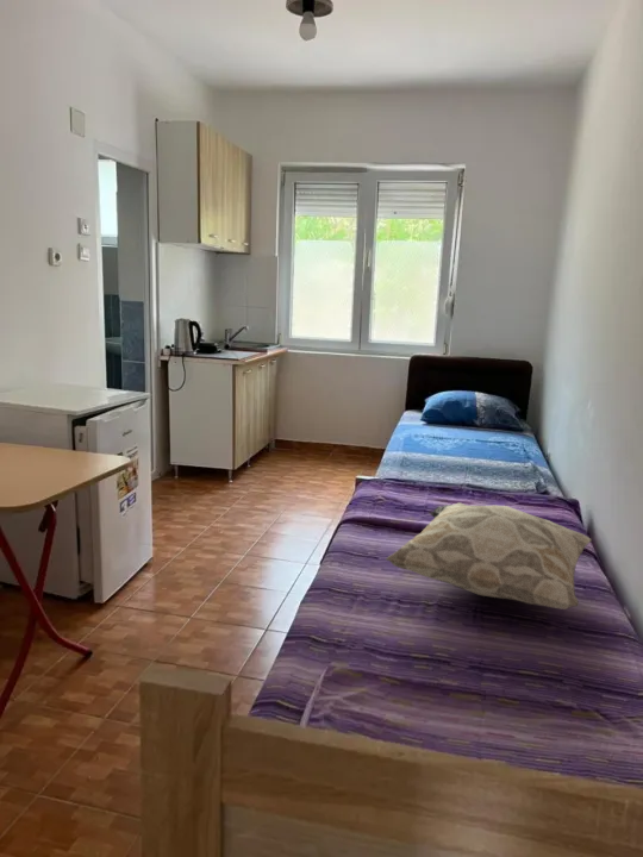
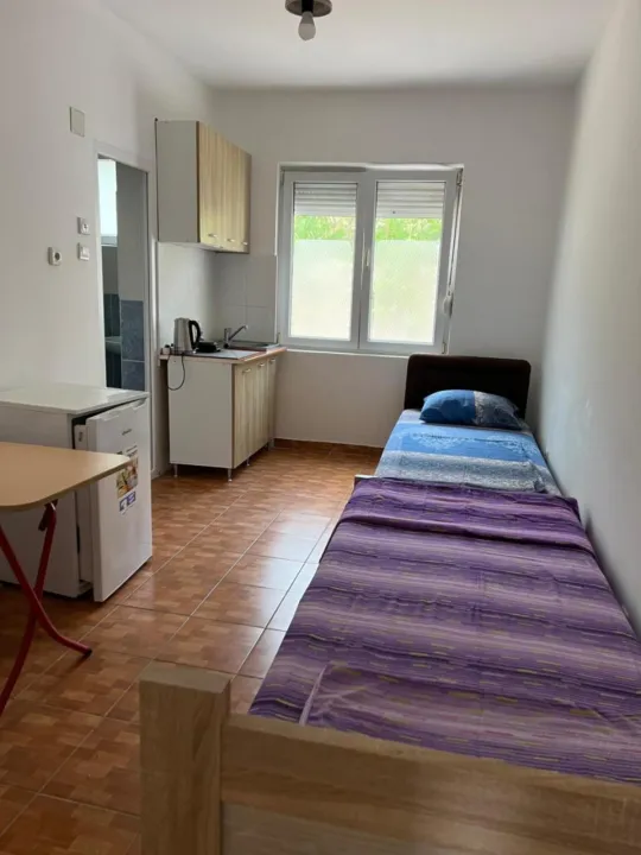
- decorative pillow (494, 548)
